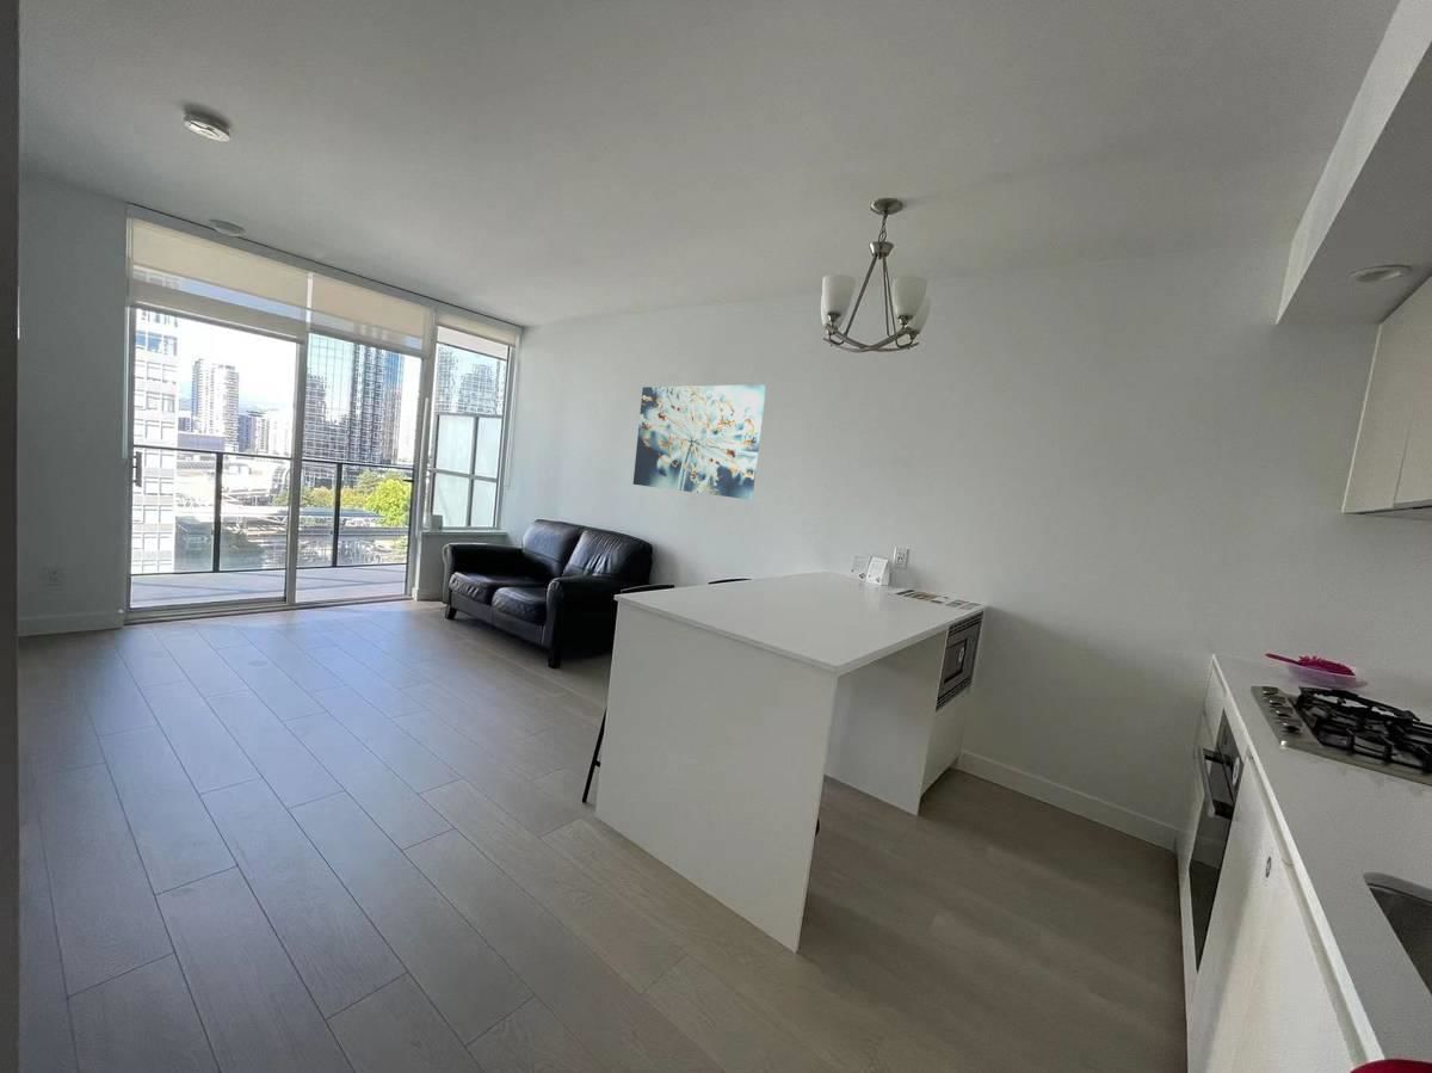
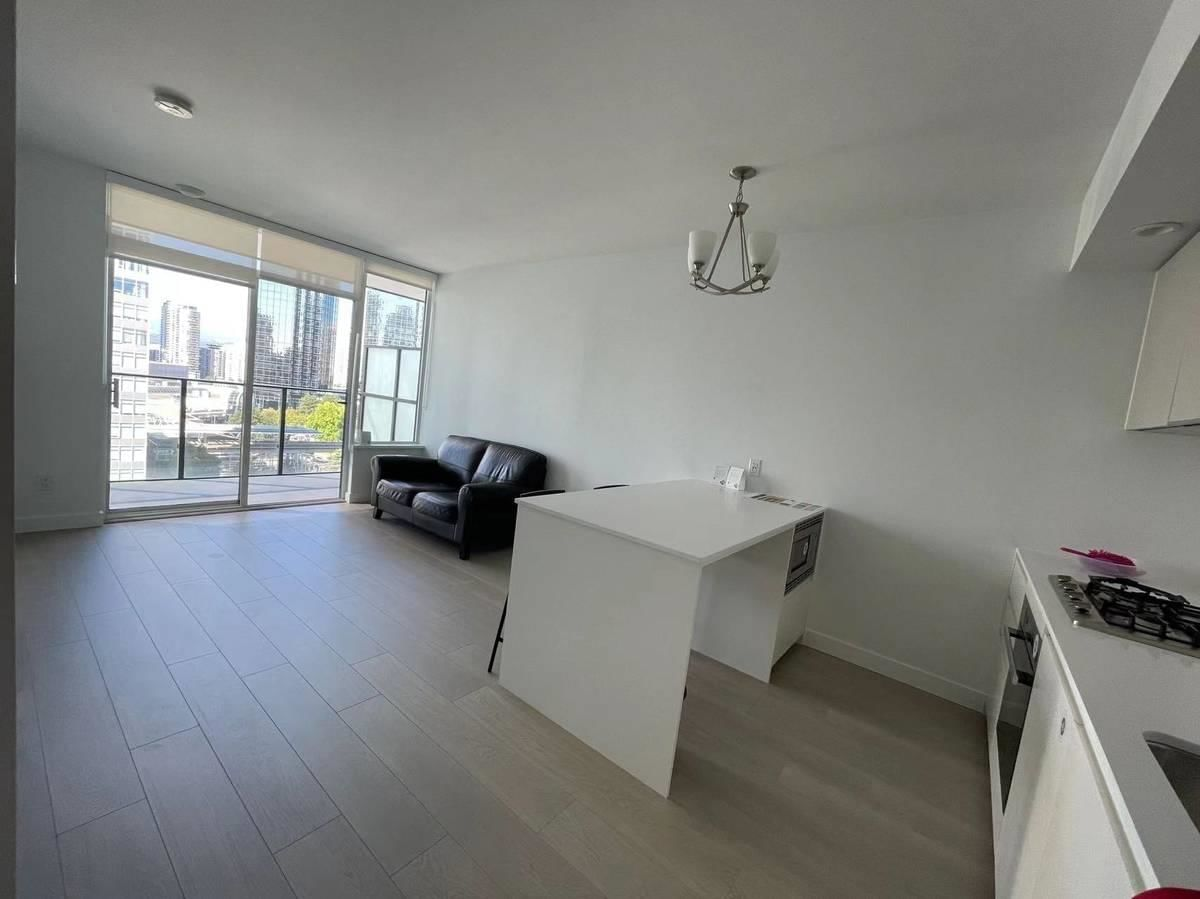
- wall art (693, 439)
